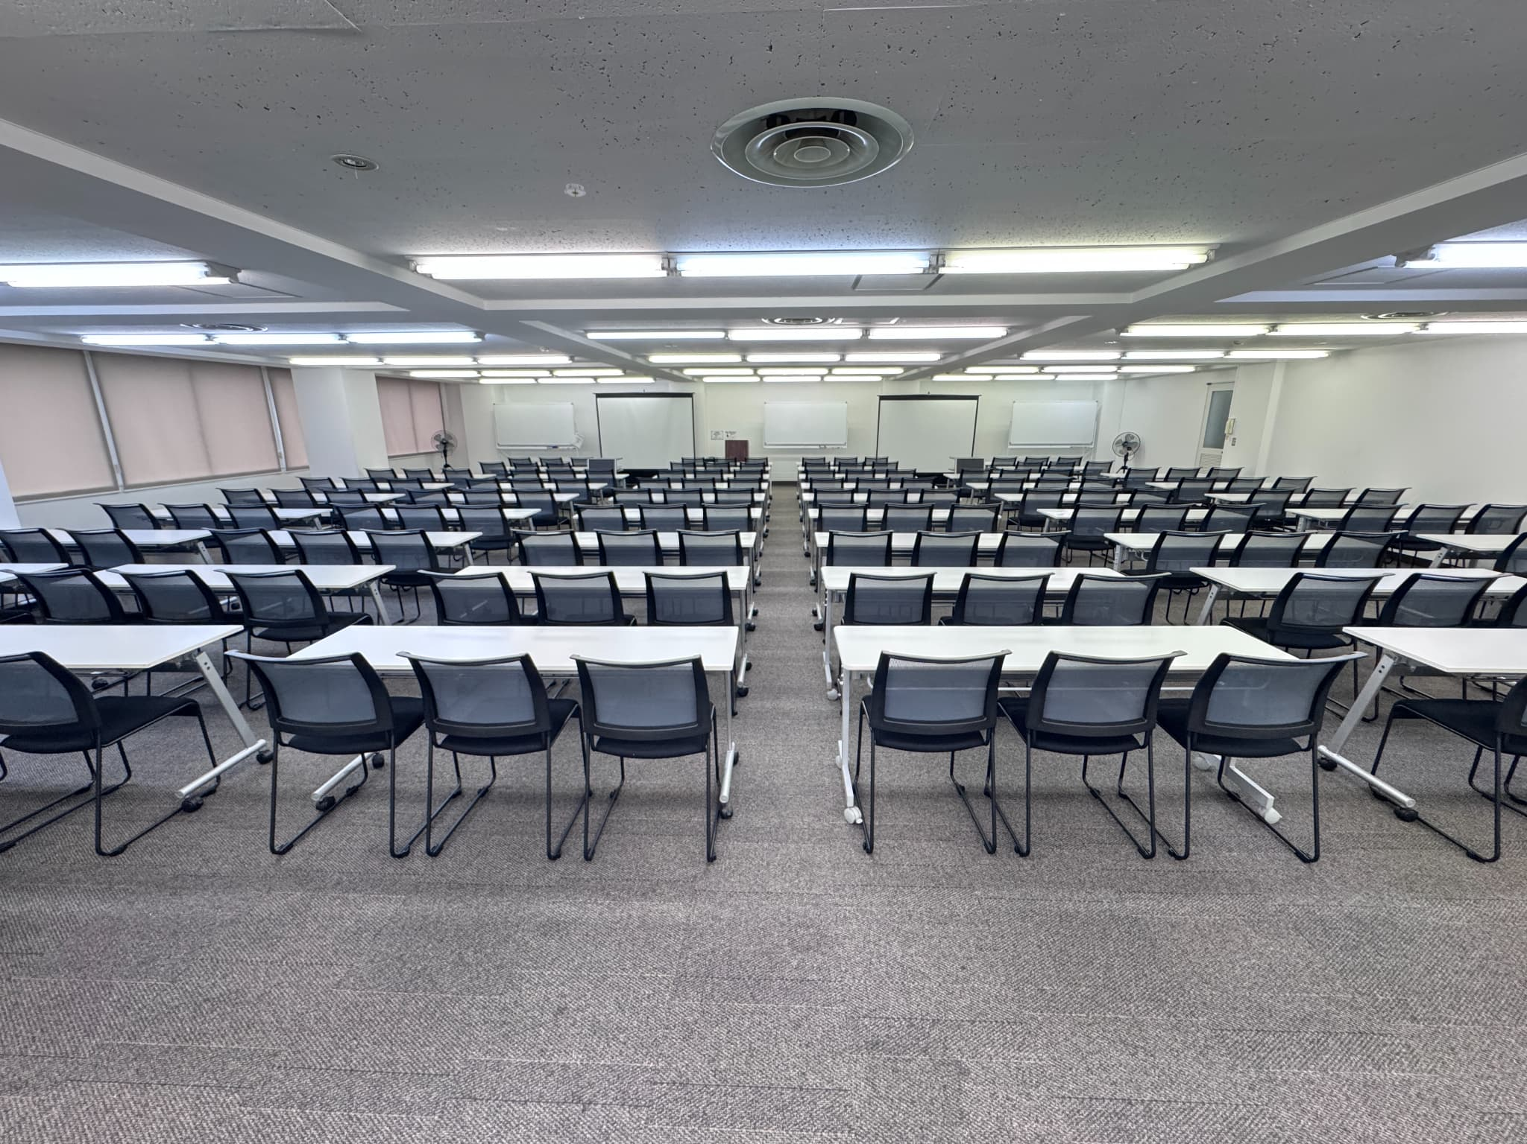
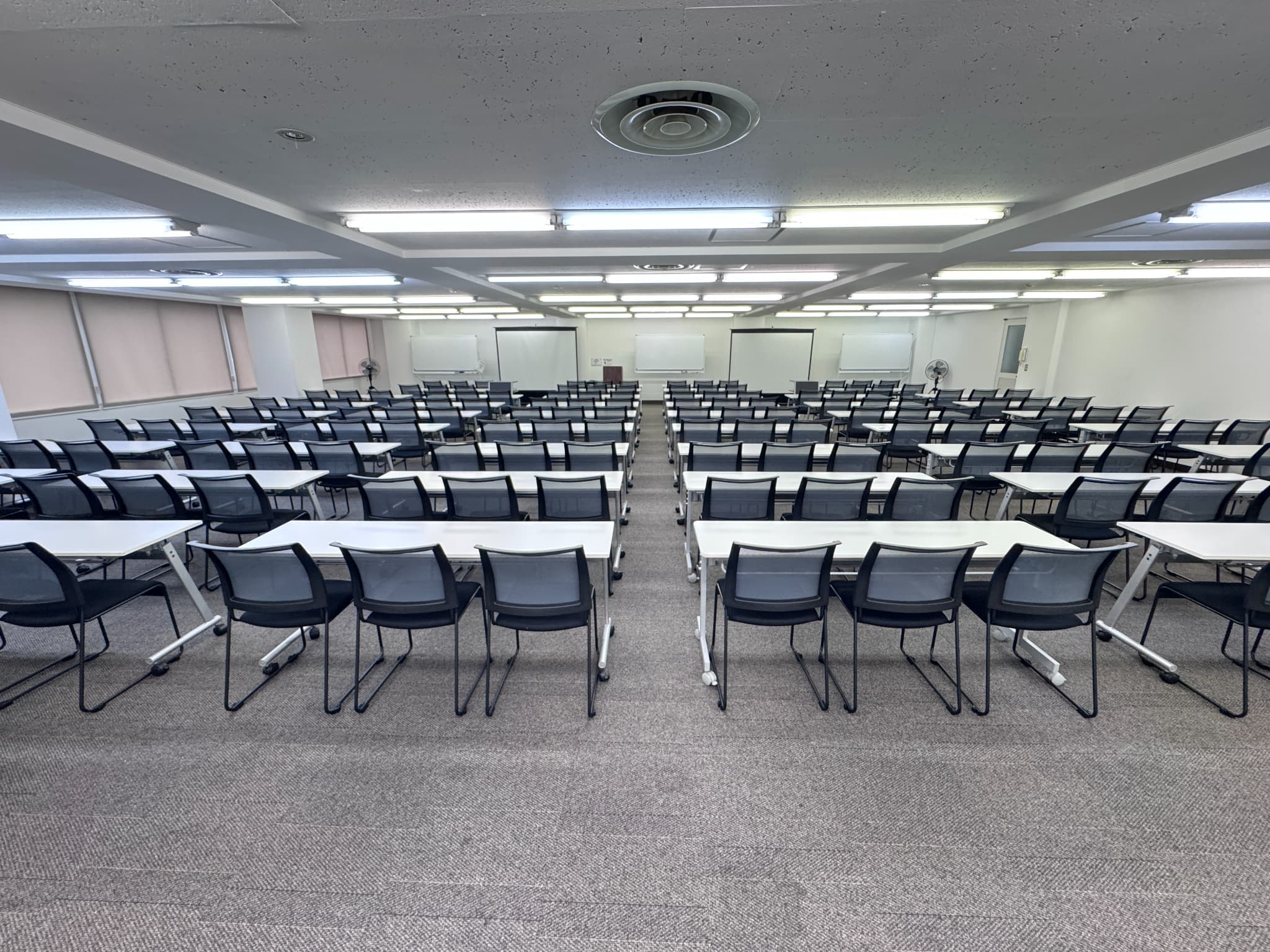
- smoke detector (574, 190)
